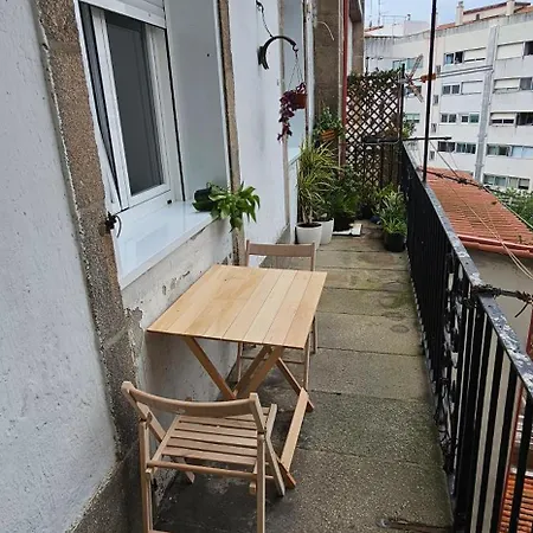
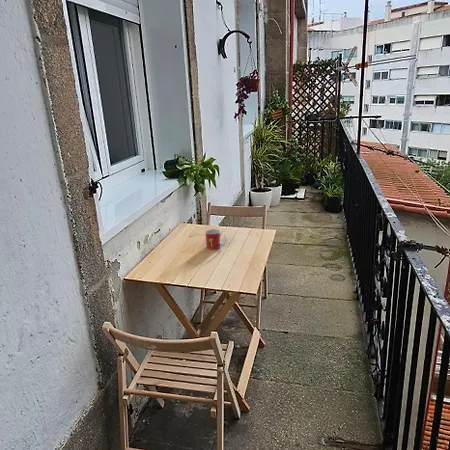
+ mug (215, 239)
